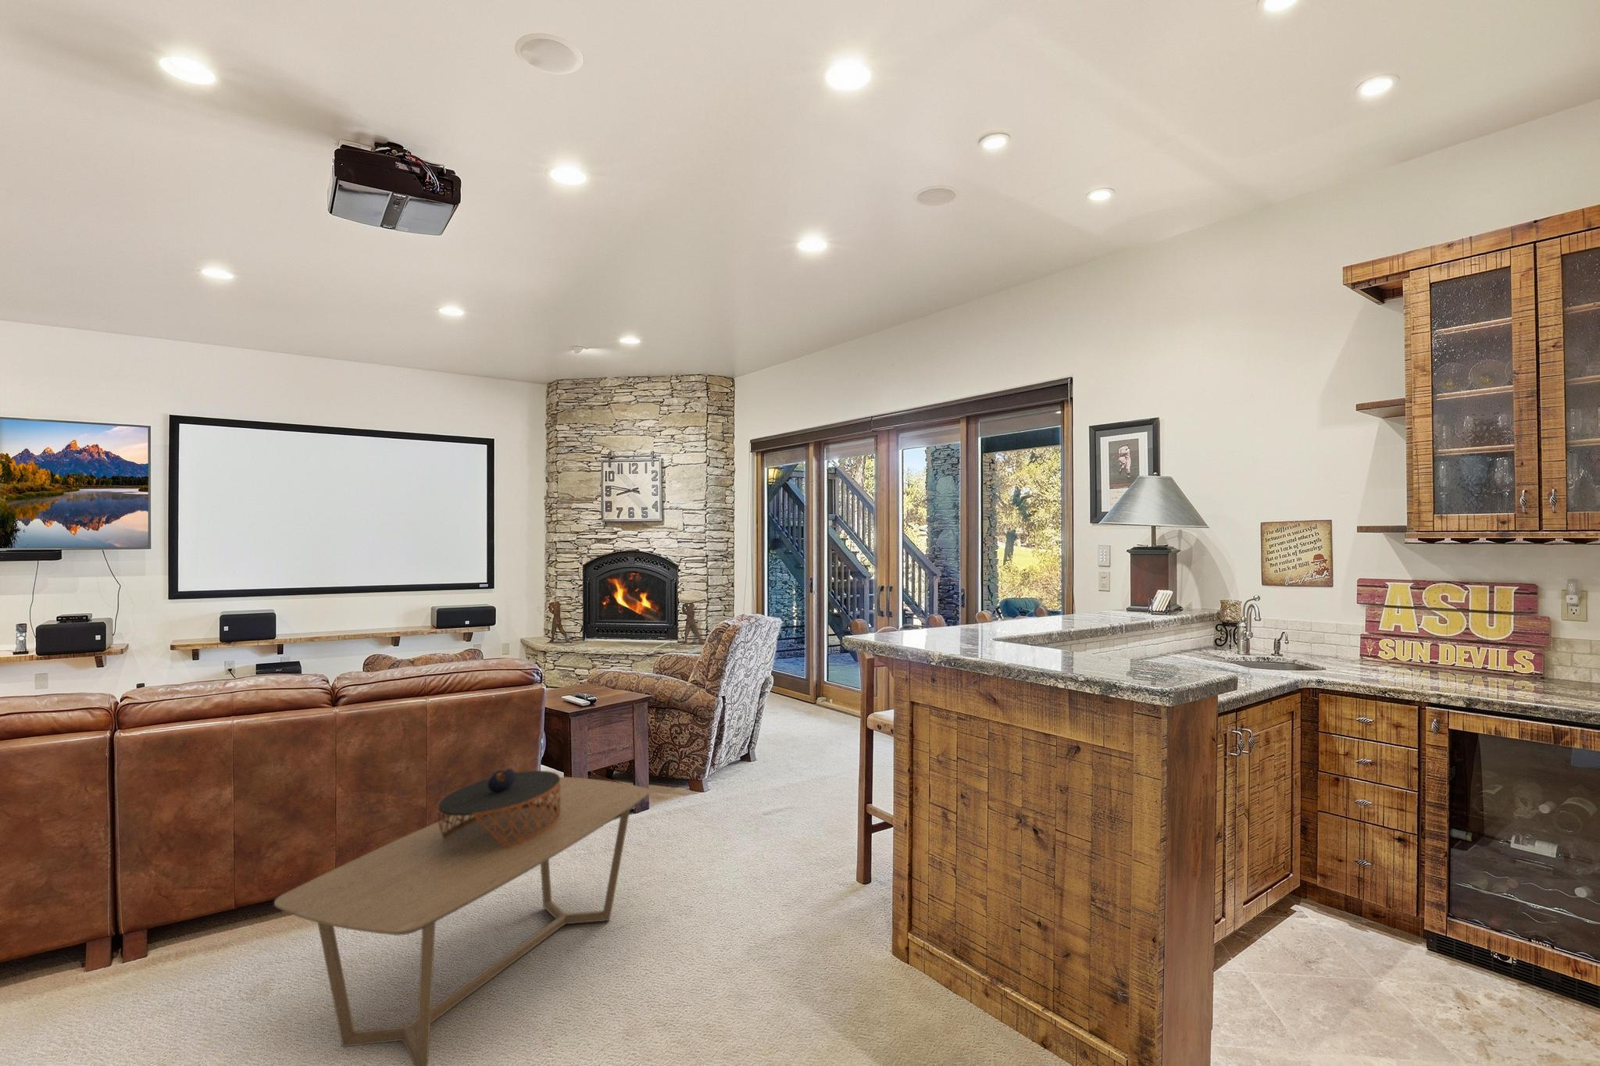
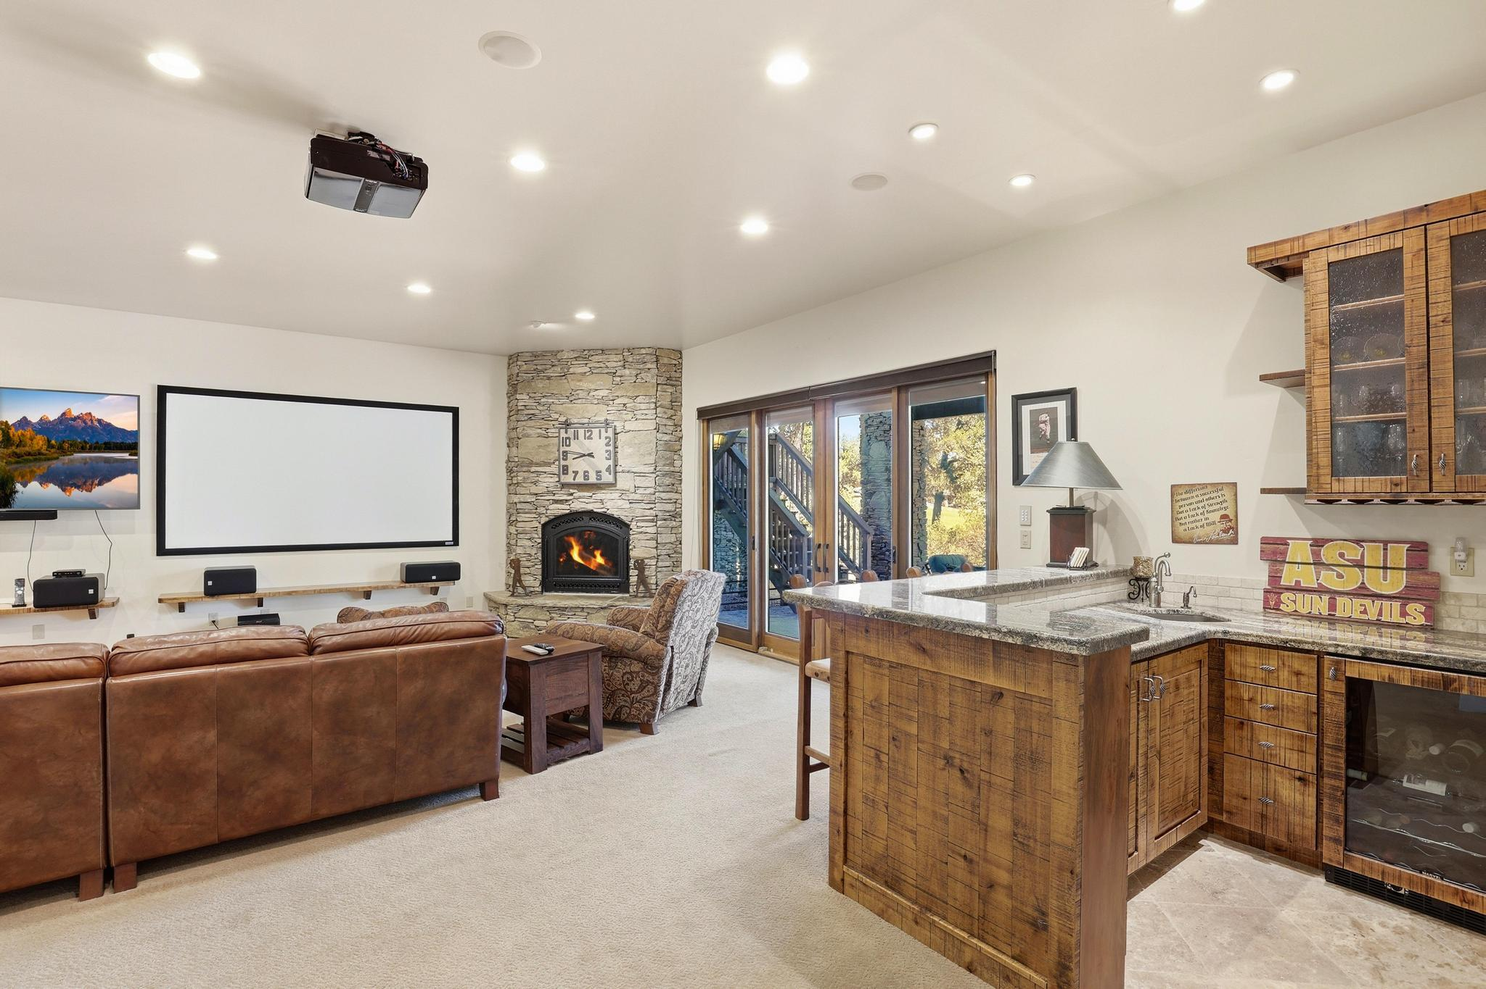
- coffee table (490, 892)
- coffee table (502, 798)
